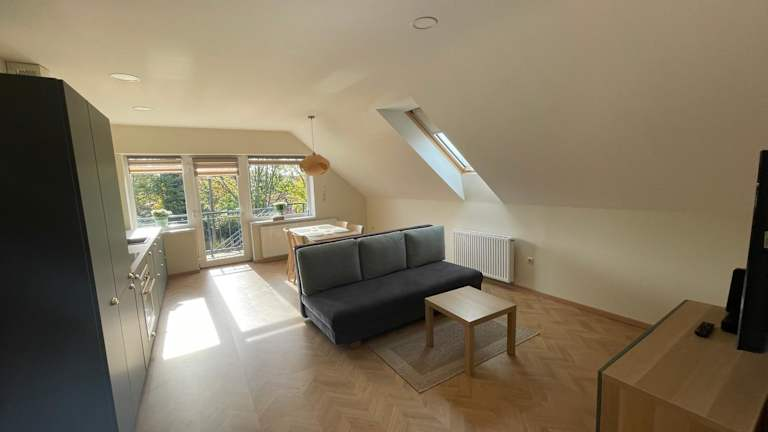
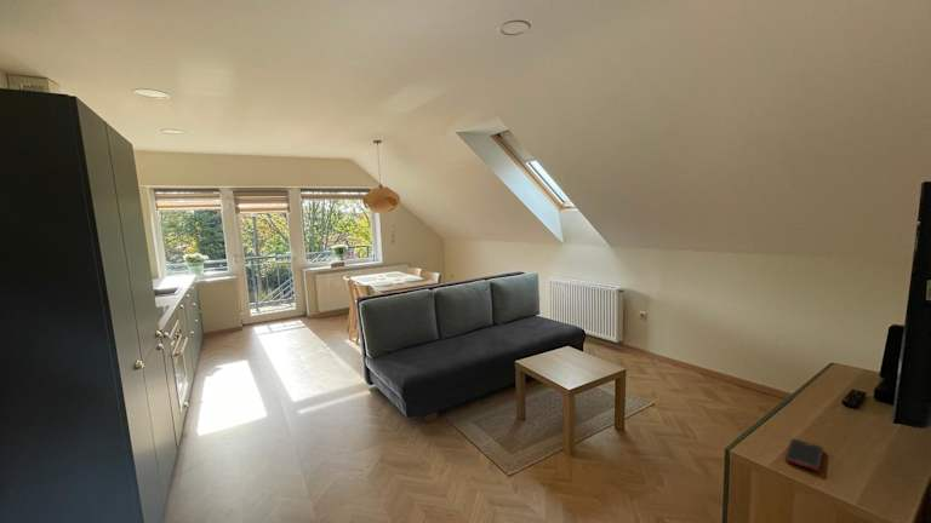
+ cell phone (804, 454)
